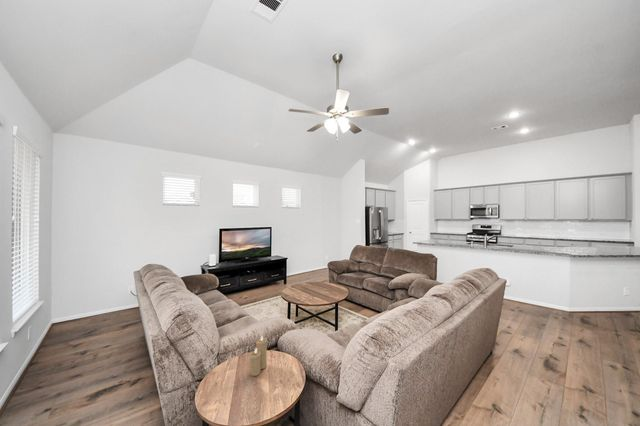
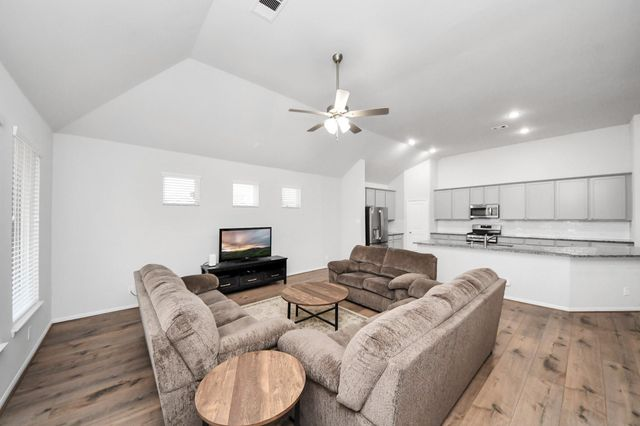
- candle (258, 353)
